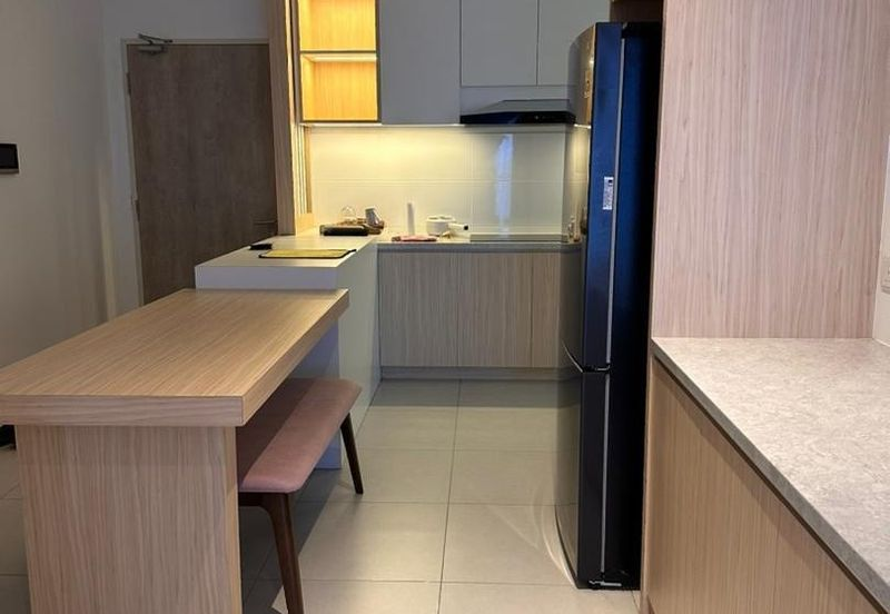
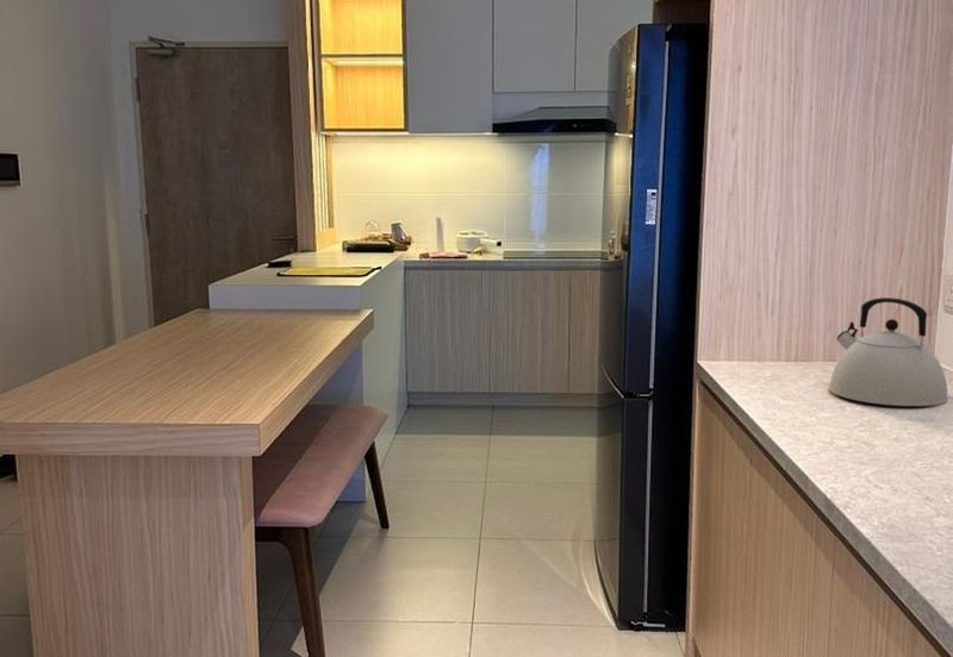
+ kettle (887, 345)
